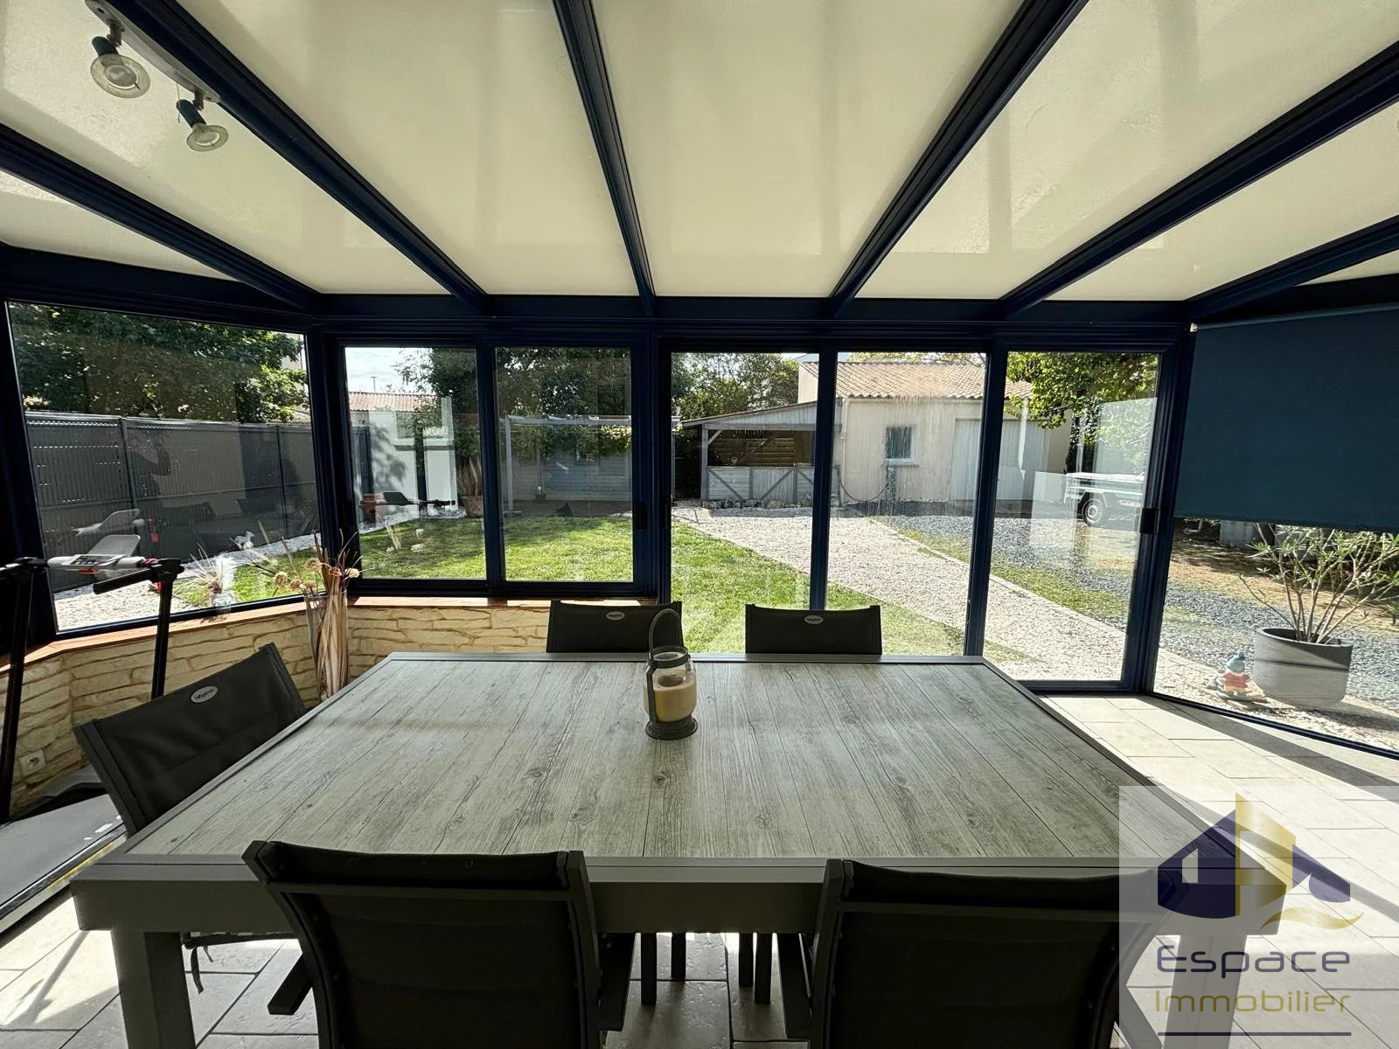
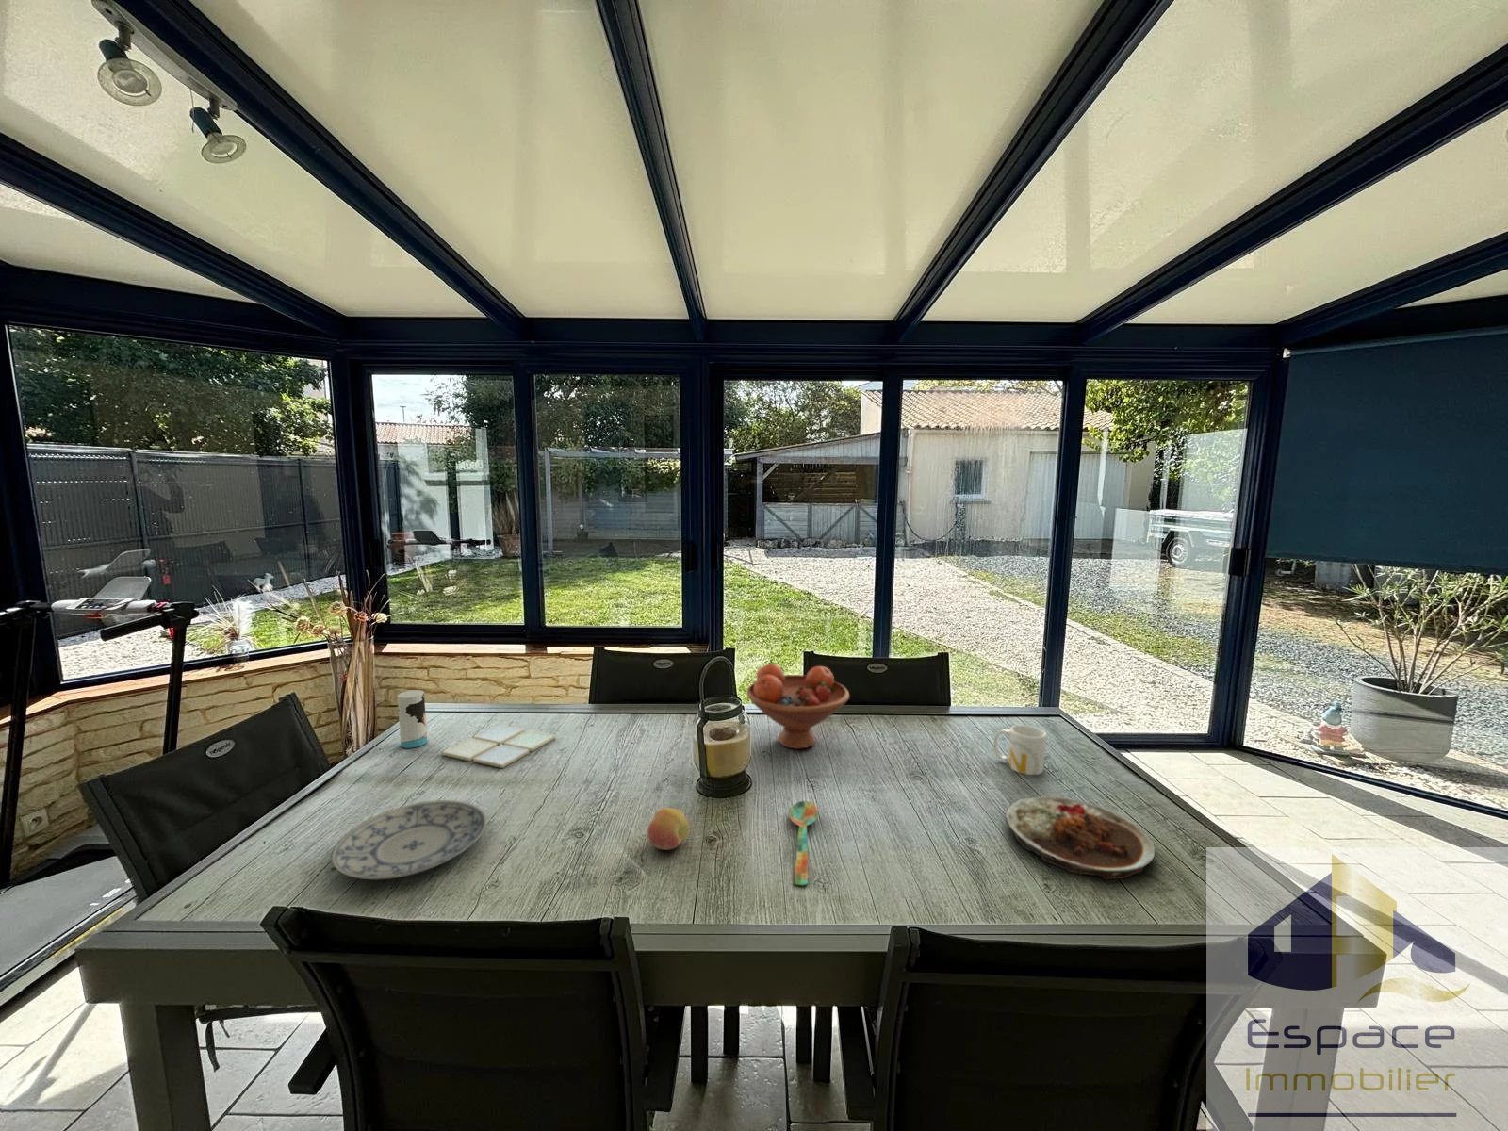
+ fruit (667, 828)
+ spoon (801, 836)
+ mug (1020, 748)
+ drink coaster (500, 745)
+ cup (412, 719)
+ plate (413, 841)
+ fruit bowl (798, 706)
+ plate (1076, 829)
